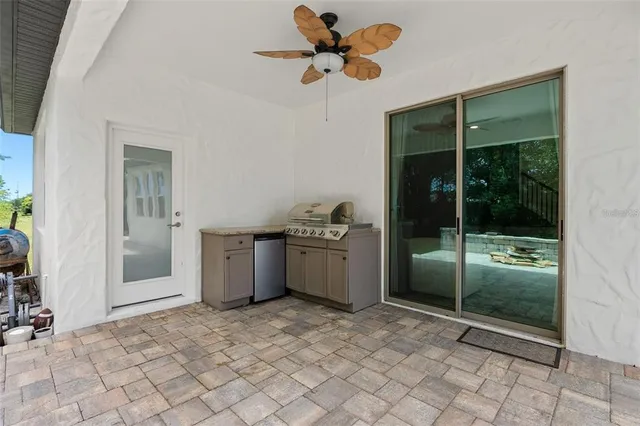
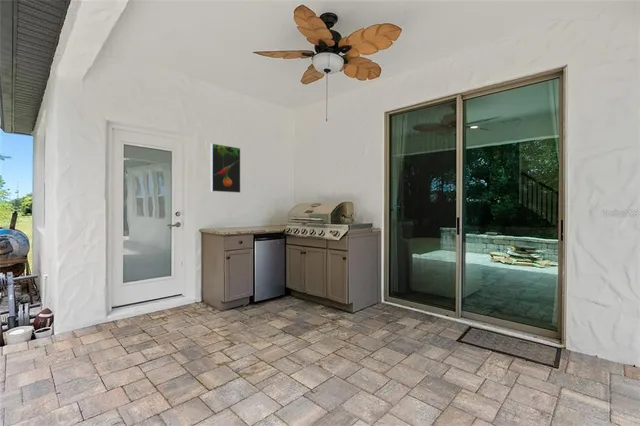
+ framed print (226, 169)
